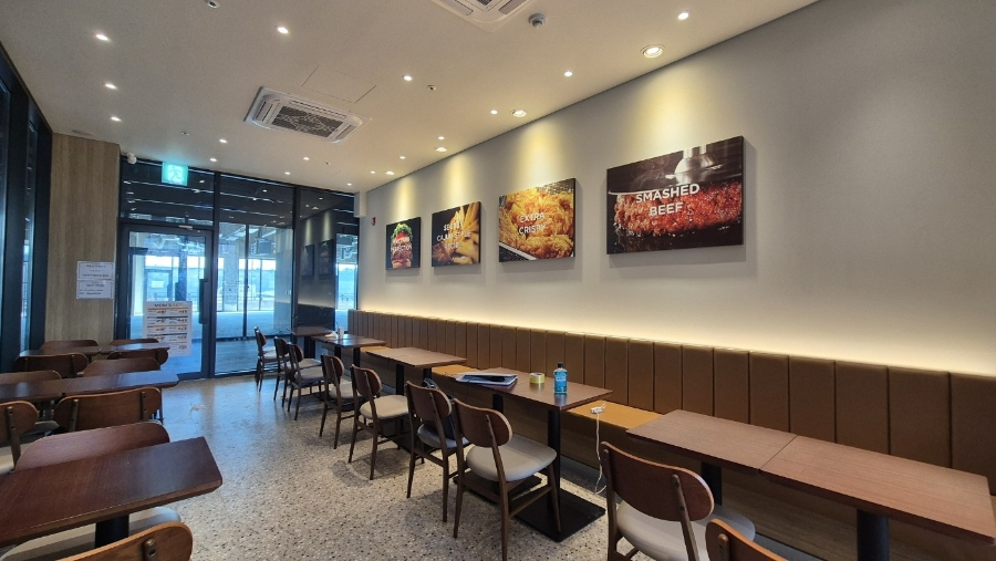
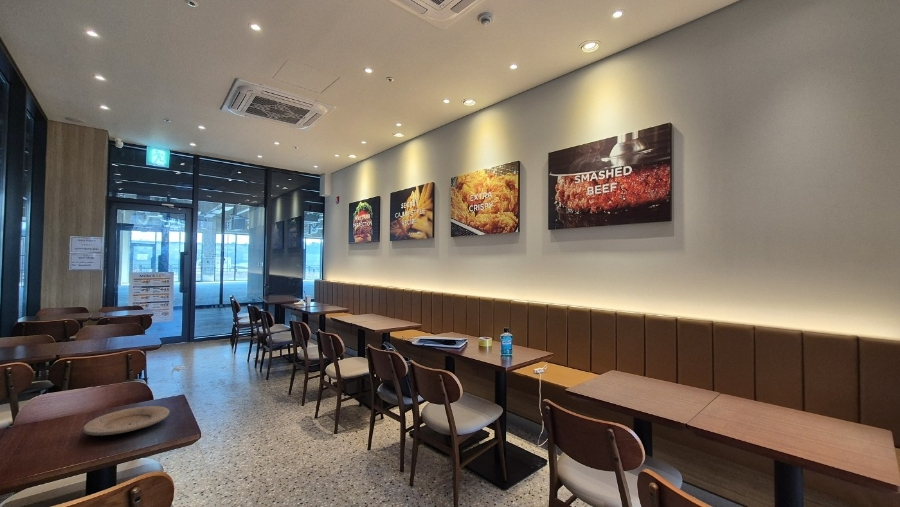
+ plate (128, 422)
